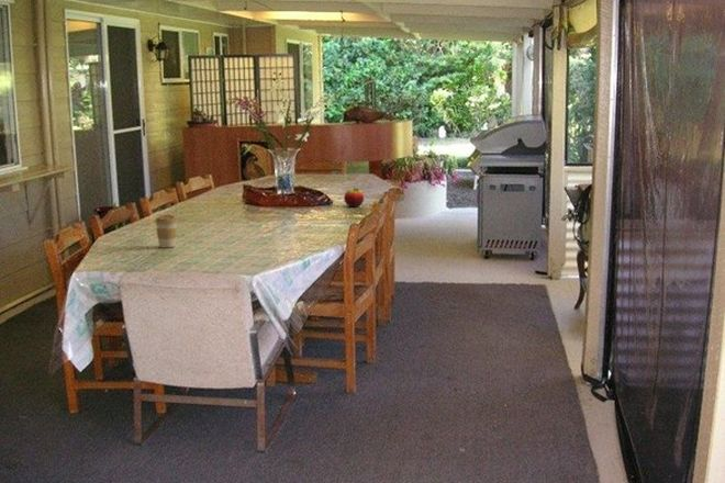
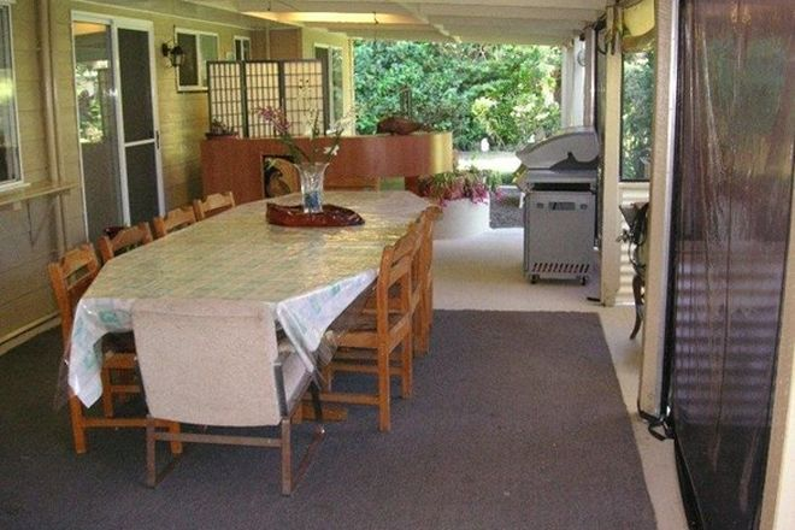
- fruit (354, 196)
- coffee cup (166, 231)
